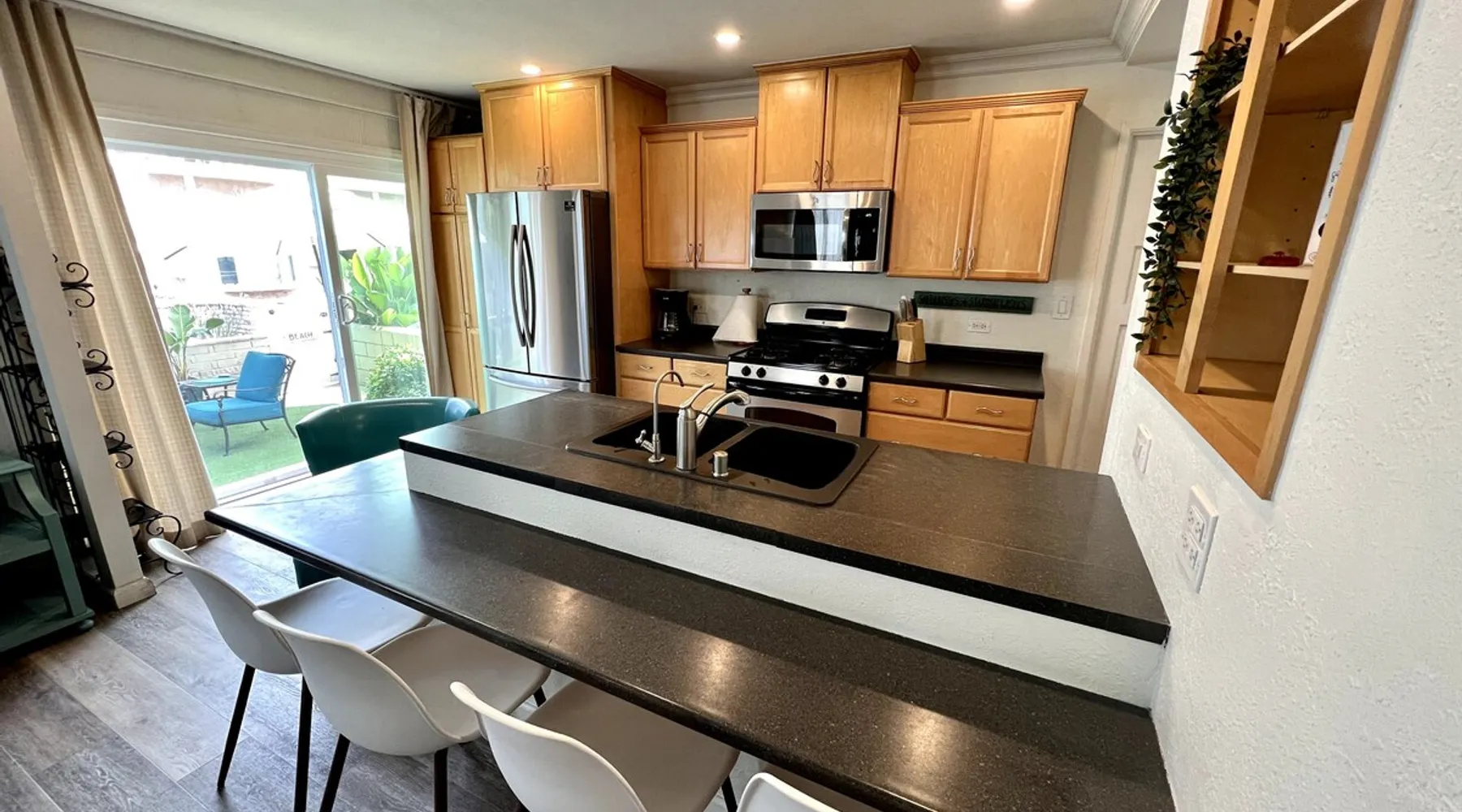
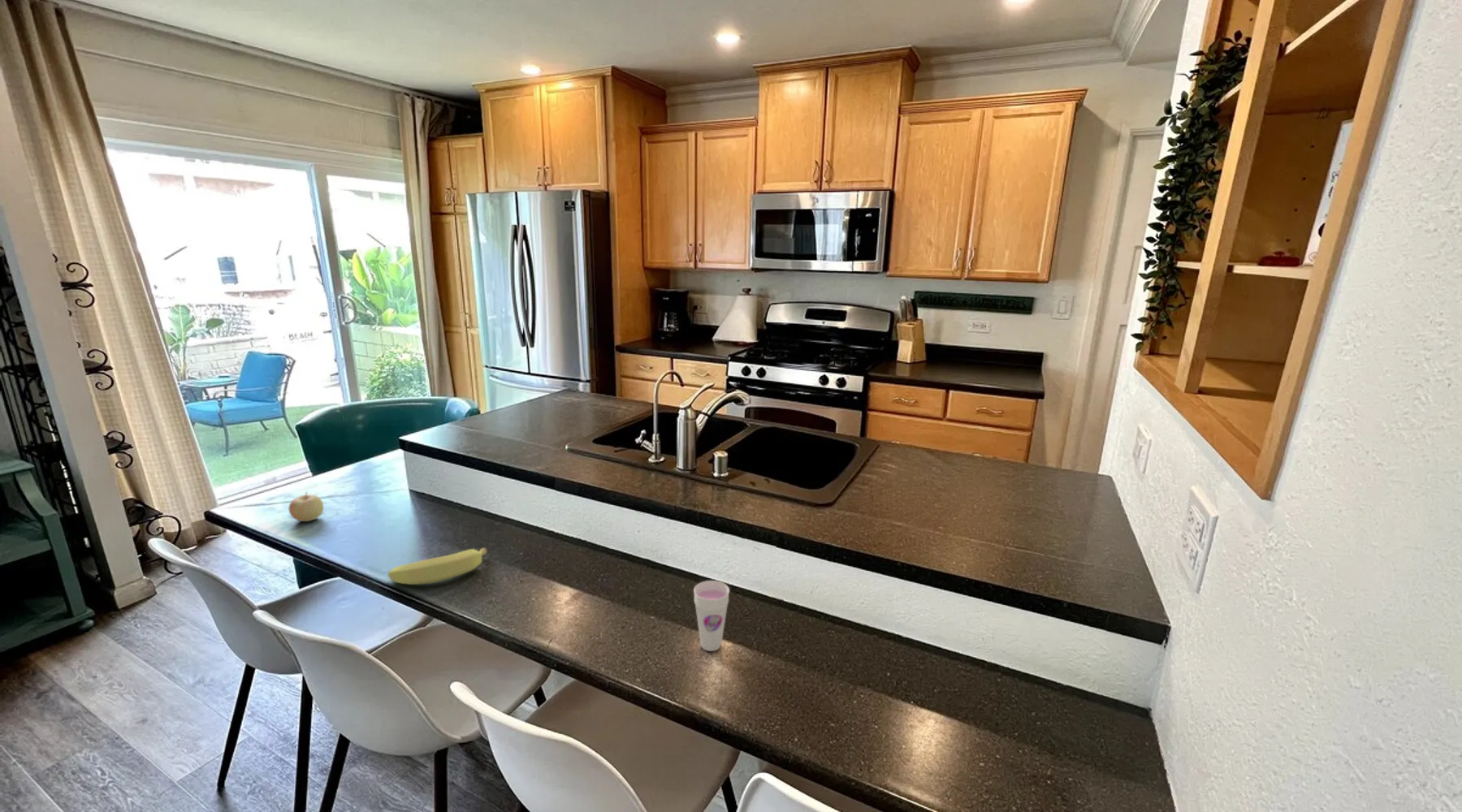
+ cup (711, 617)
+ fruit (305, 506)
+ banana (443, 560)
